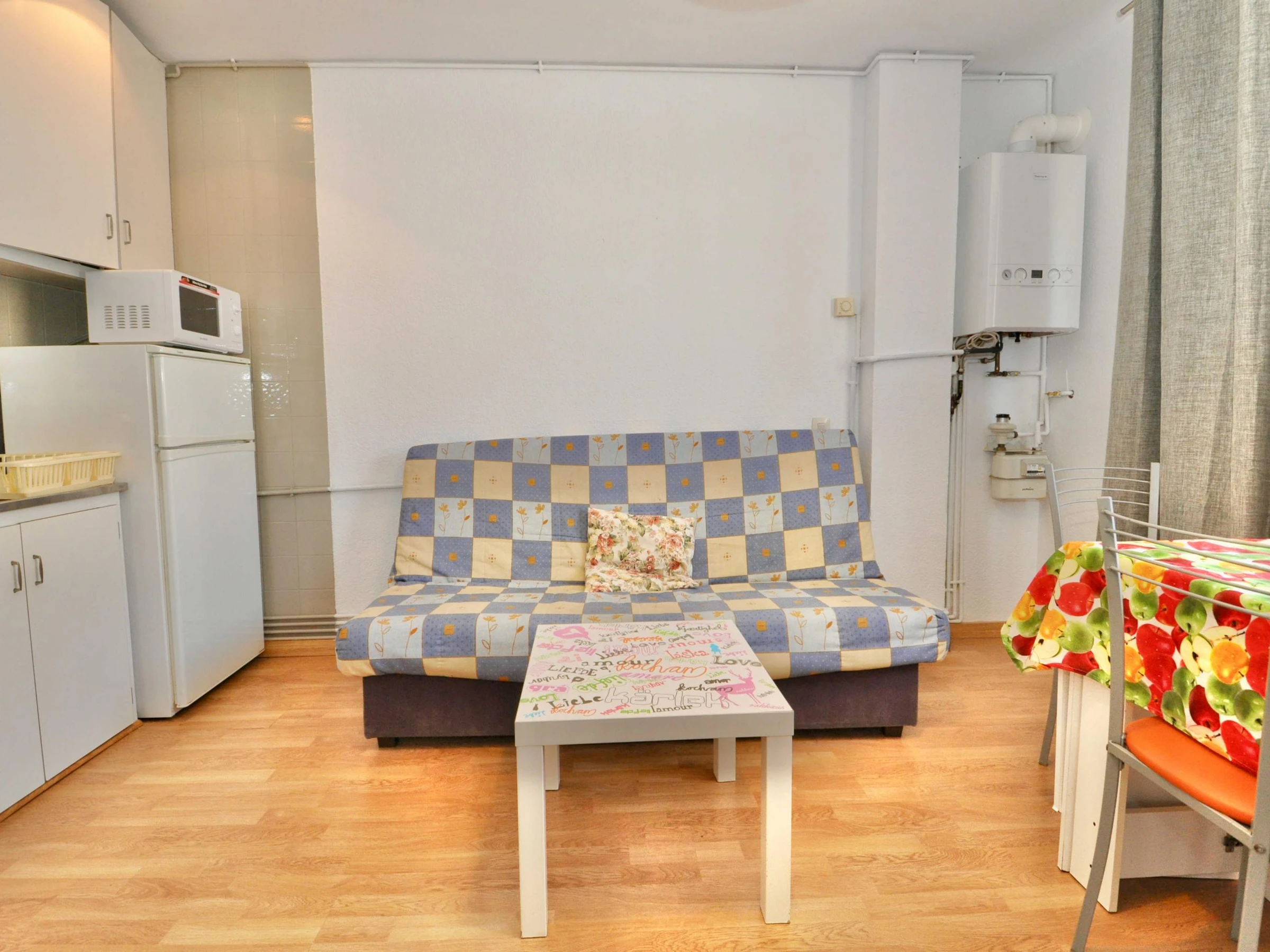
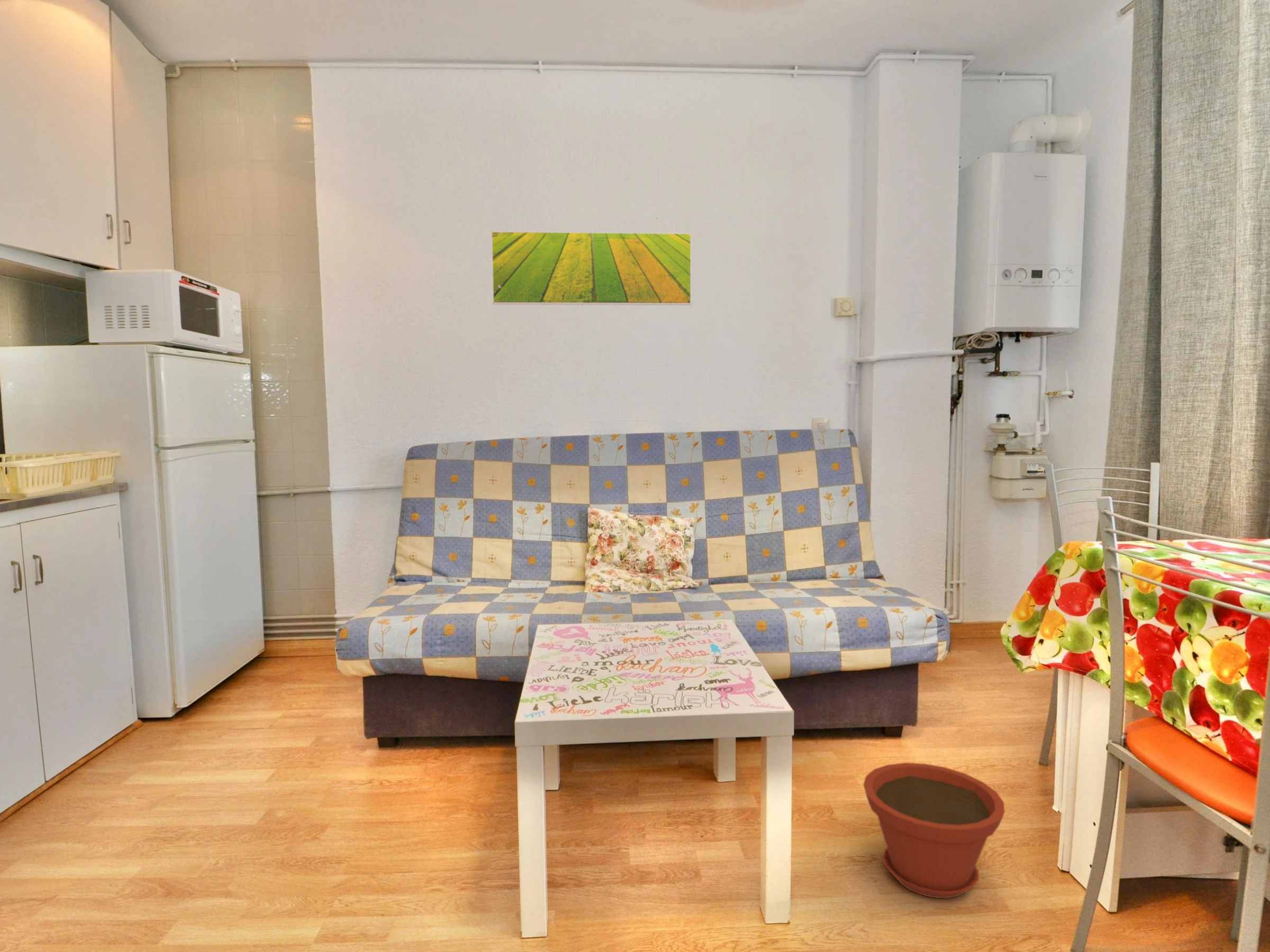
+ plant pot (930, 835)
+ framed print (592, 269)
